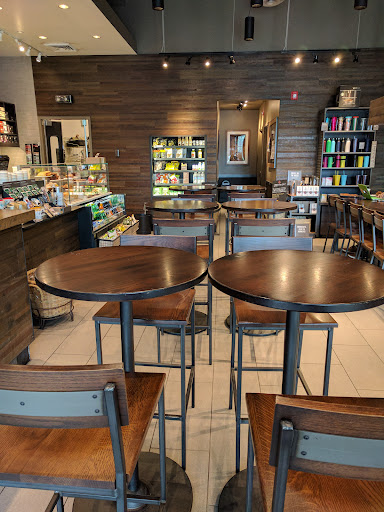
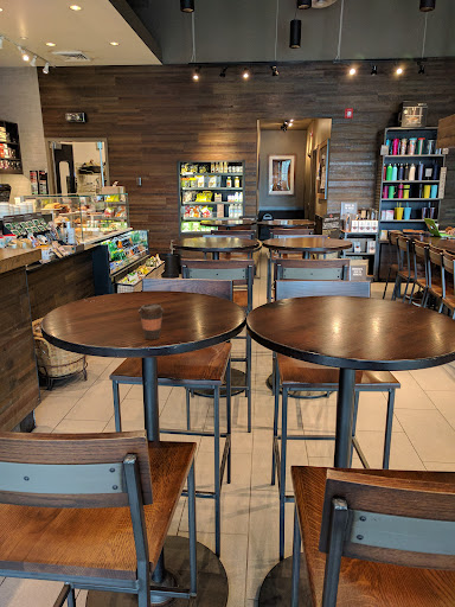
+ coffee cup (150, 321)
